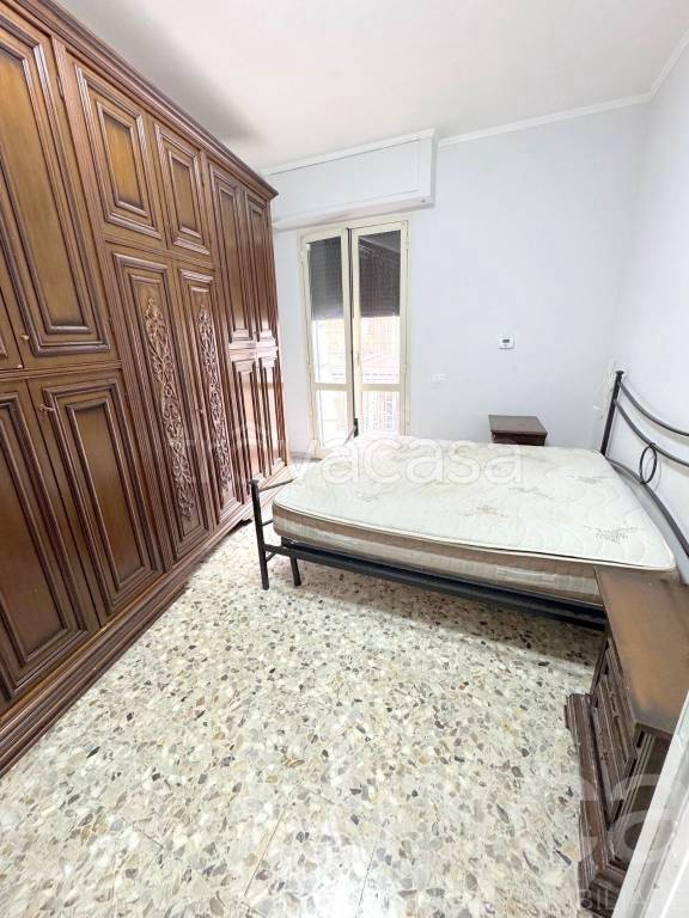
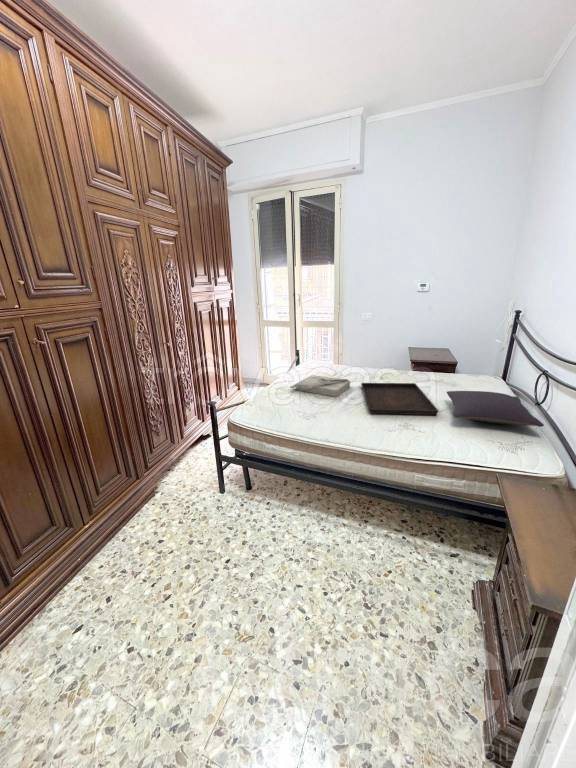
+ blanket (321, 382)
+ serving tray (394, 397)
+ pillow (488, 406)
